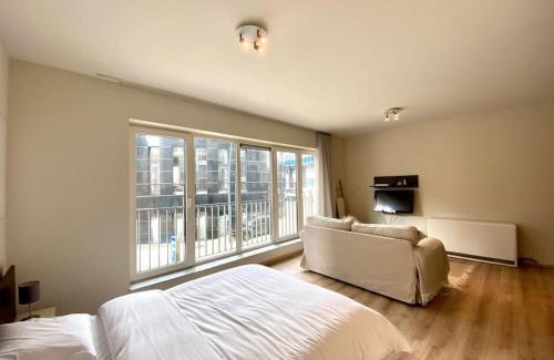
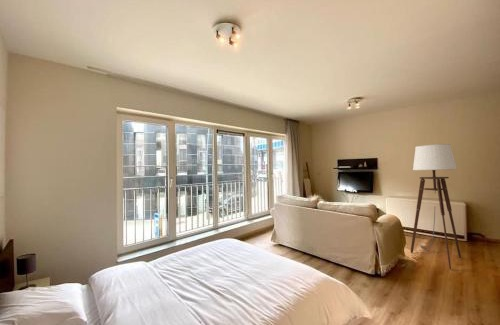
+ floor lamp (439, 200)
